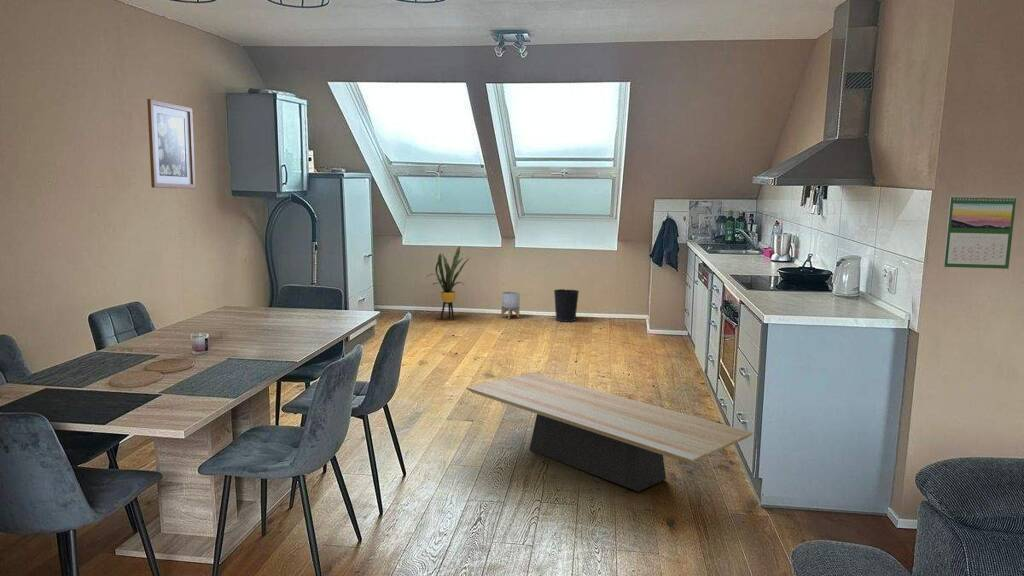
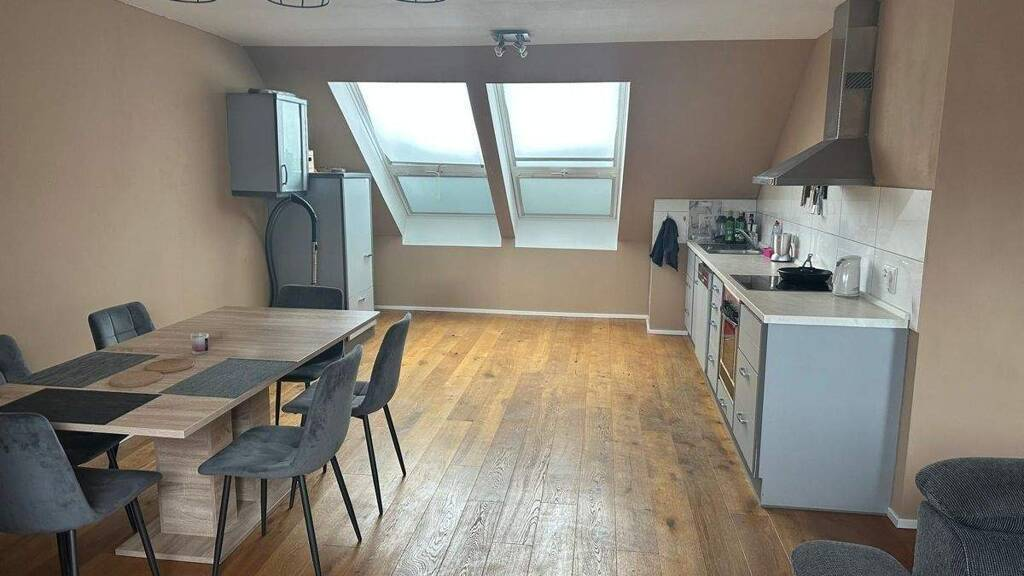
- wall art (172, 146)
- planter (510, 305)
- wastebasket (566, 305)
- house plant (452, 283)
- coffee table (595, 435)
- calendar (979, 231)
